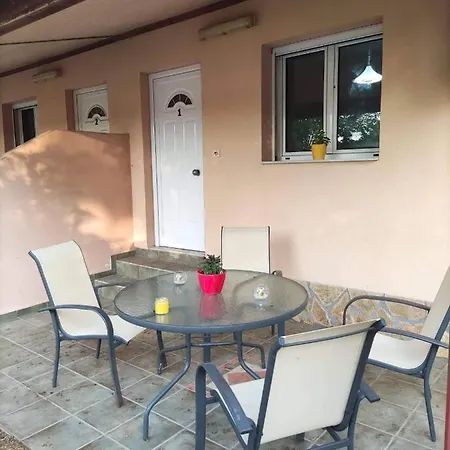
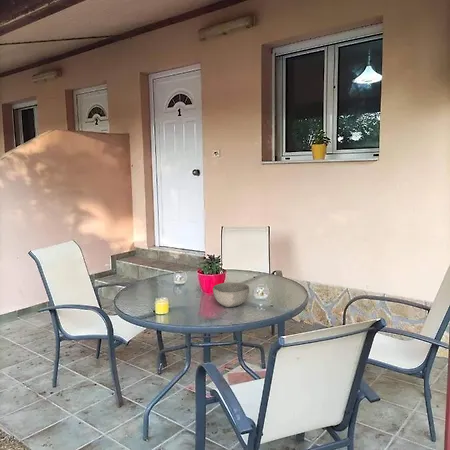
+ bowl (231, 296)
